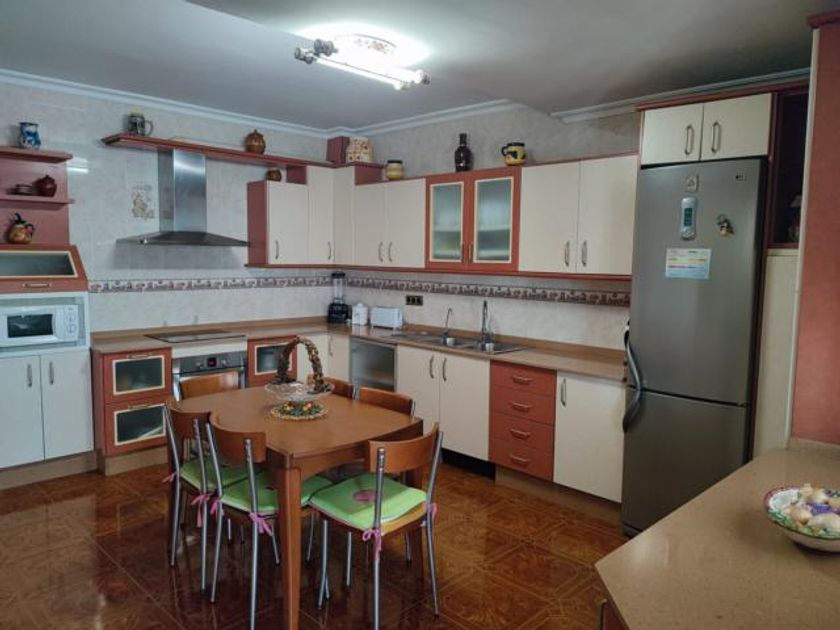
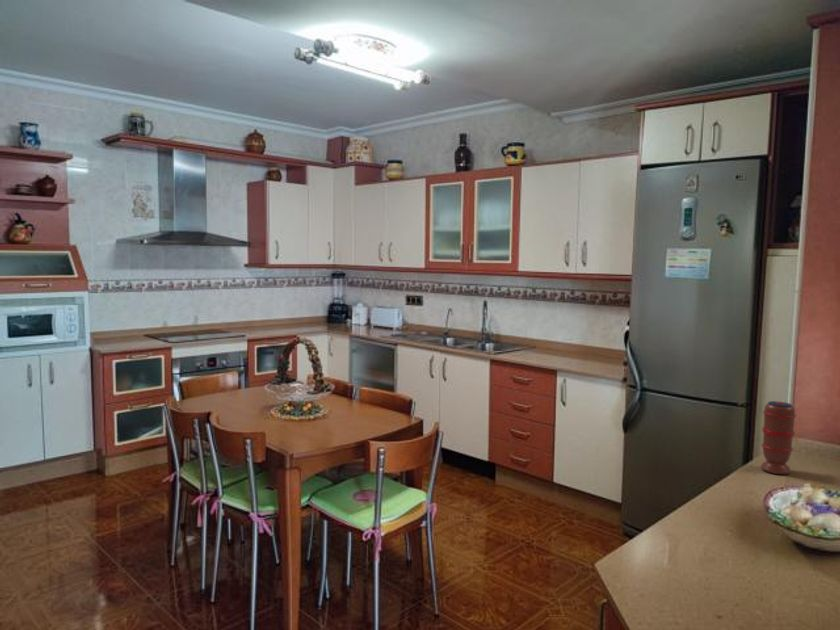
+ spice grinder (777, 436)
